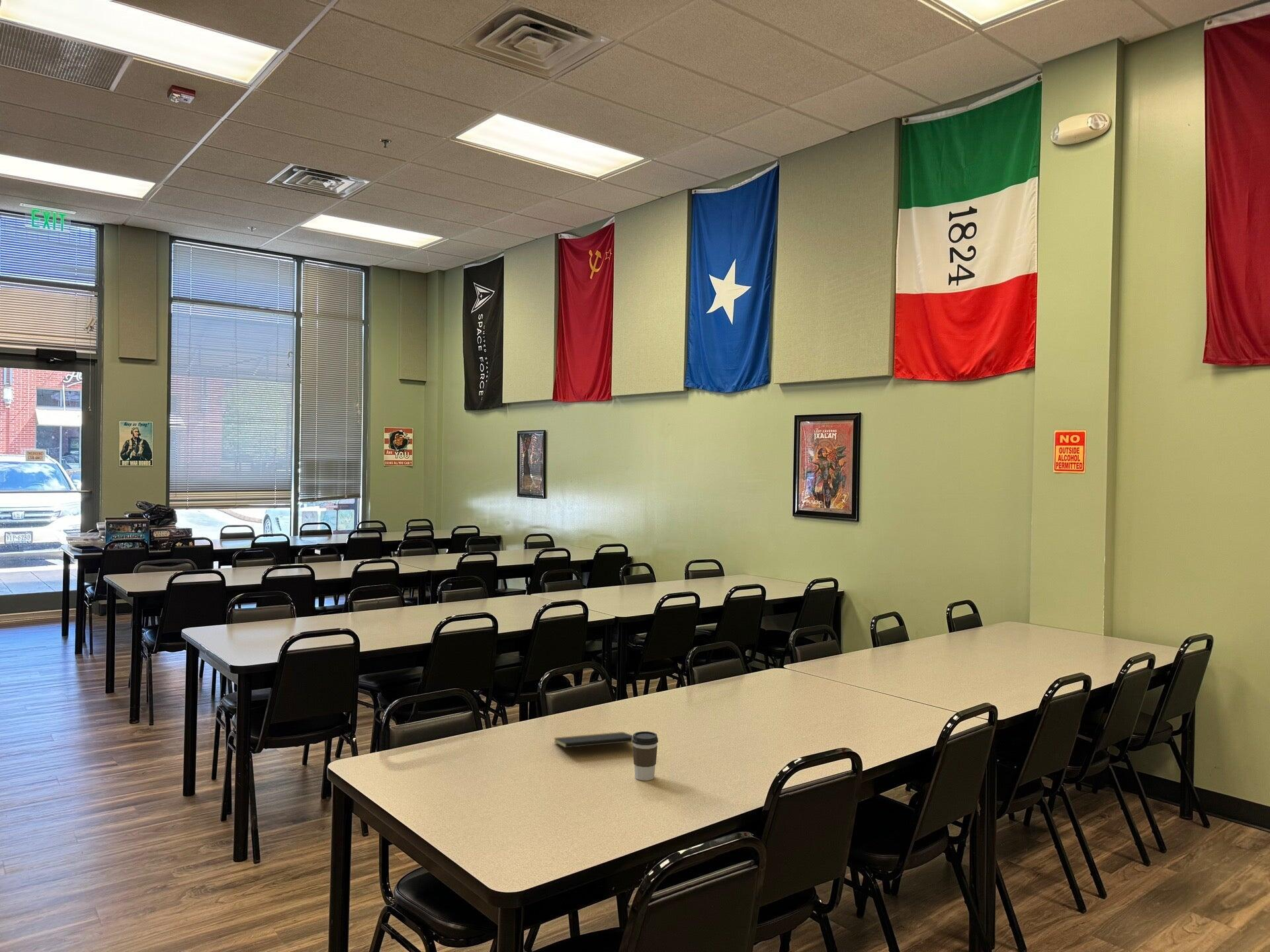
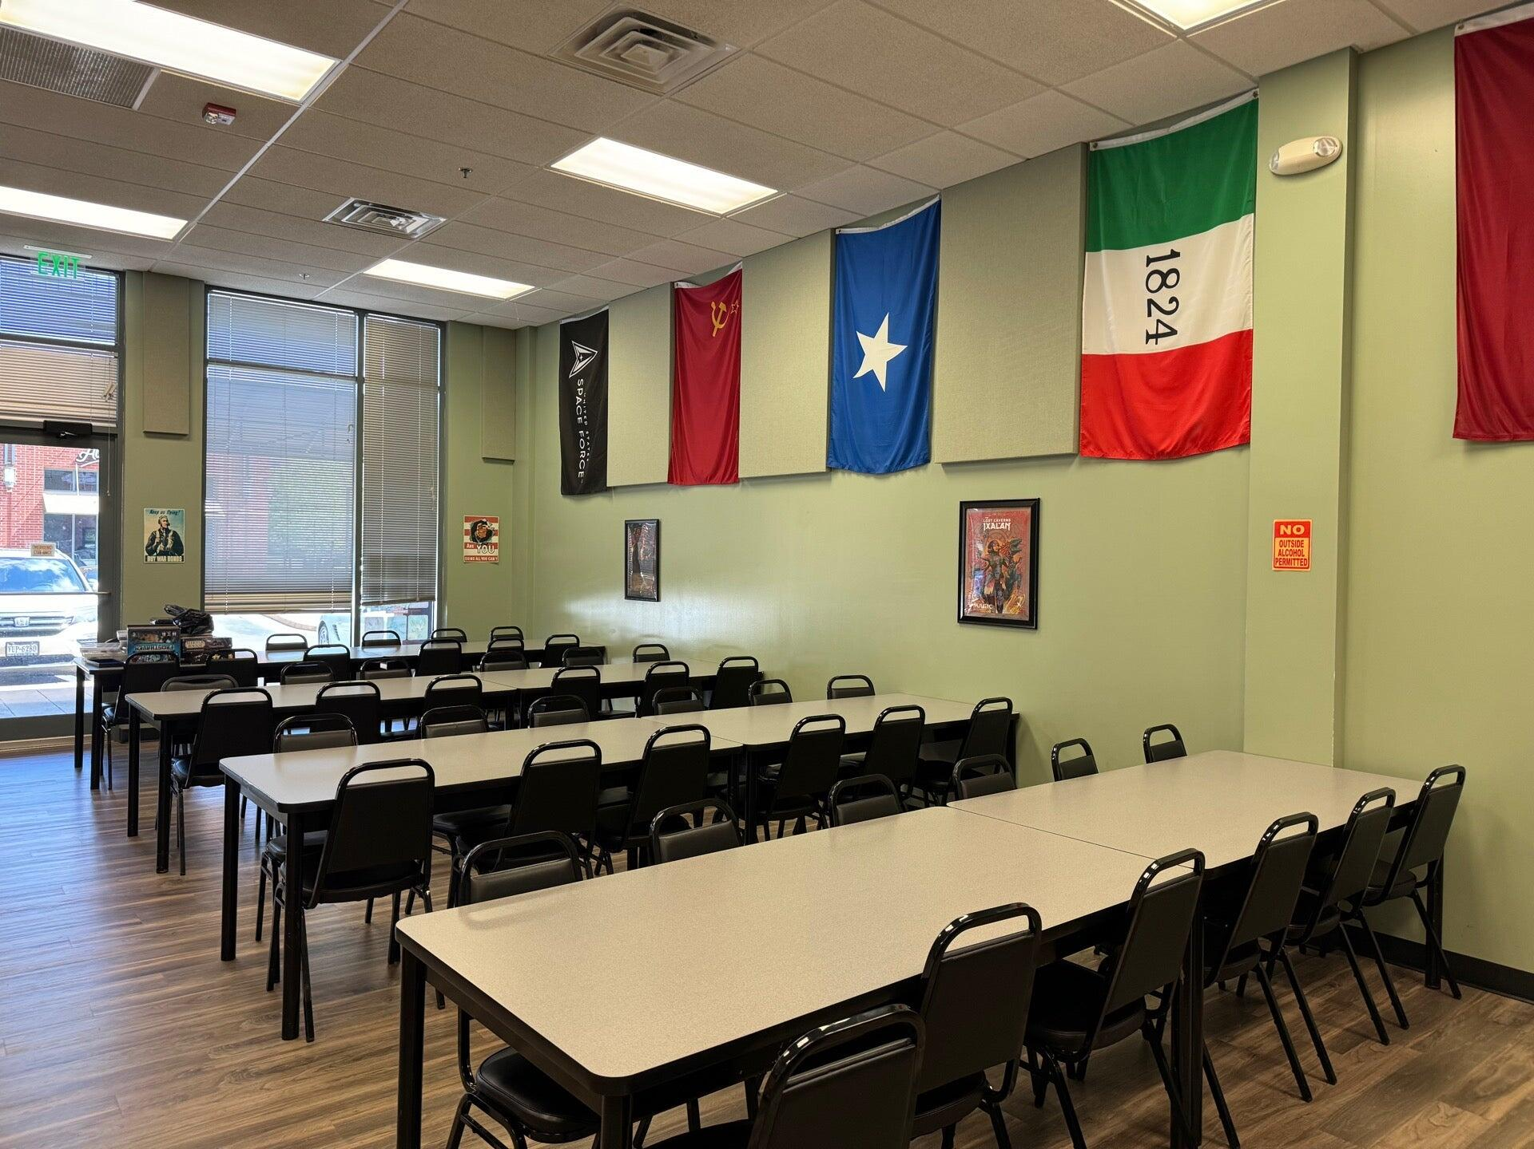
- notepad (595, 739)
- coffee cup (644, 756)
